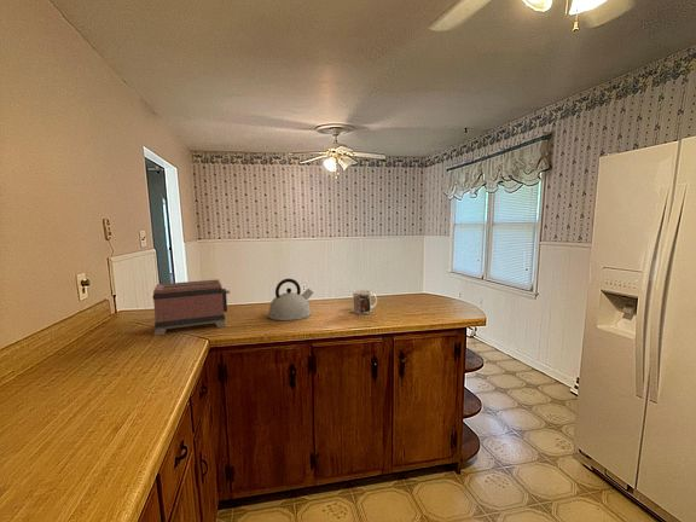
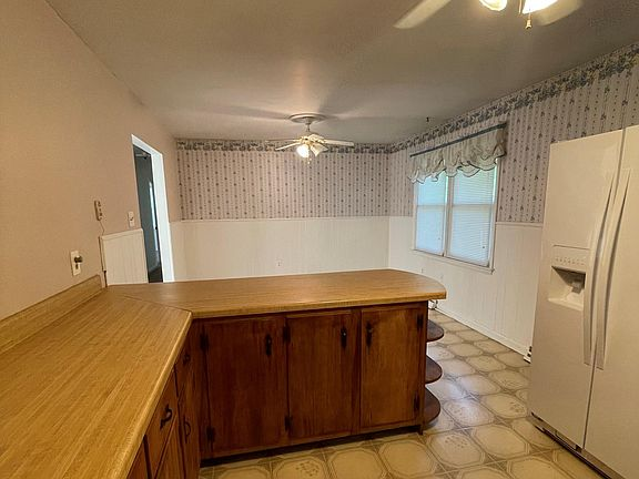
- mug (364, 301)
- kettle (290, 296)
- toaster (193, 304)
